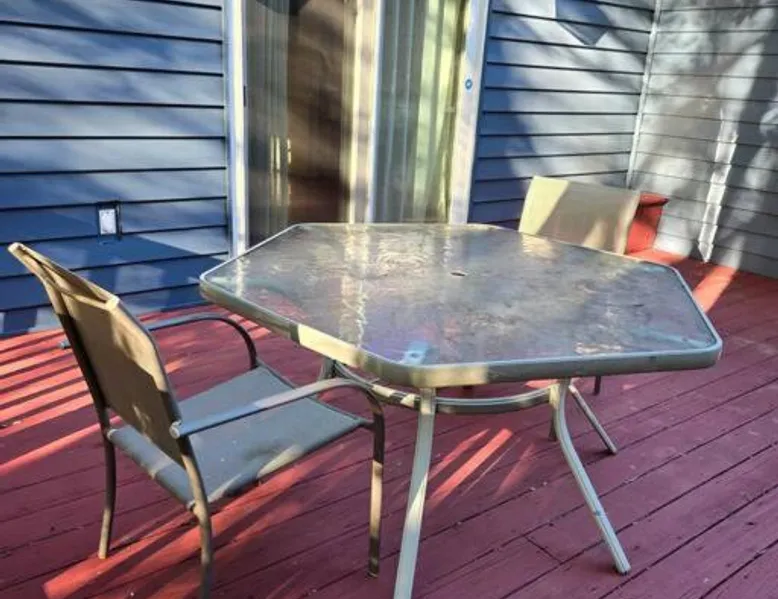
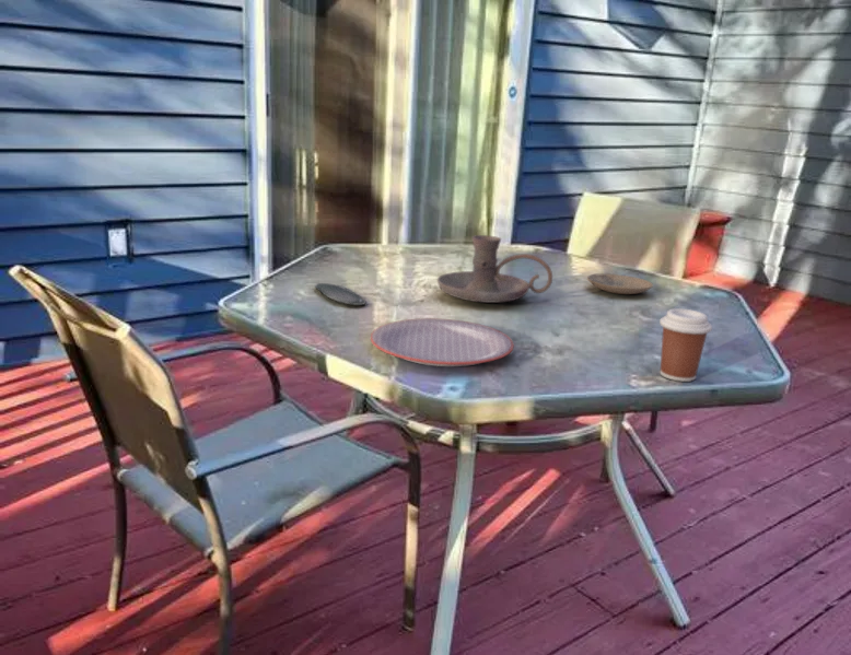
+ coffee cup (681, 344)
+ plate (619, 285)
+ oval tray (339, 293)
+ plate (441, 343)
+ candle holder (494, 268)
